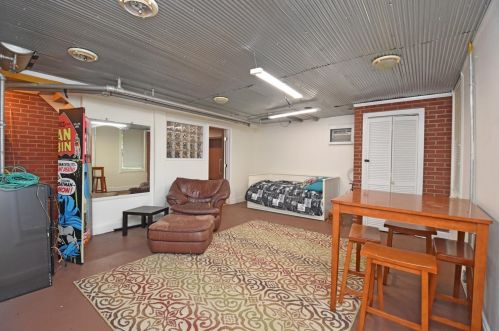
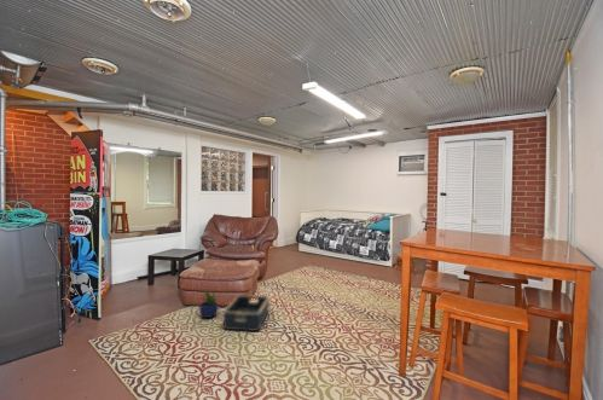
+ basket (247, 312)
+ potted plant (210, 301)
